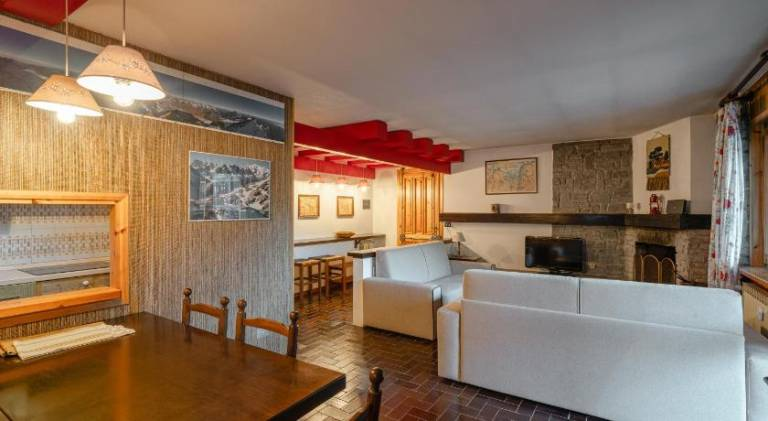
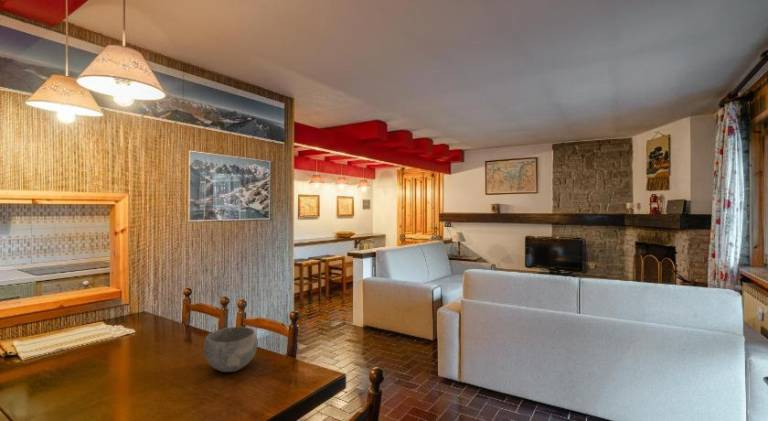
+ bowl (231, 350)
